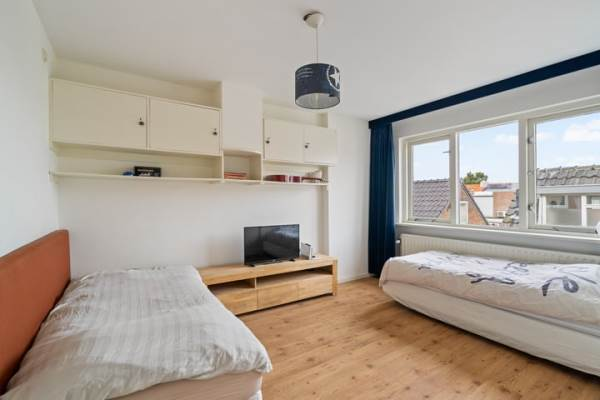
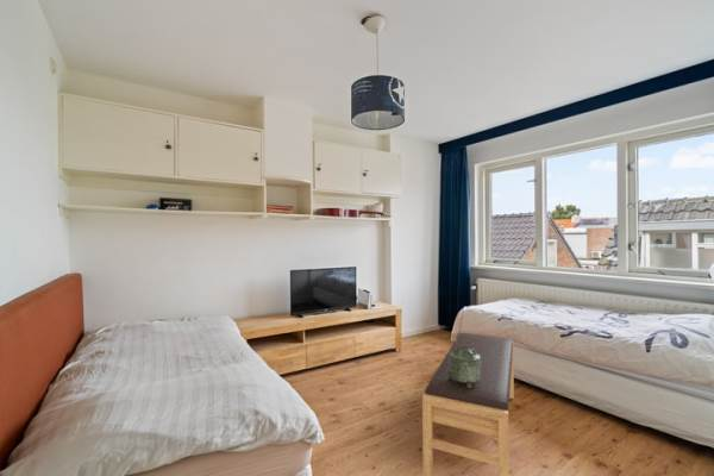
+ decorative box (464, 363)
+ bench (477, 394)
